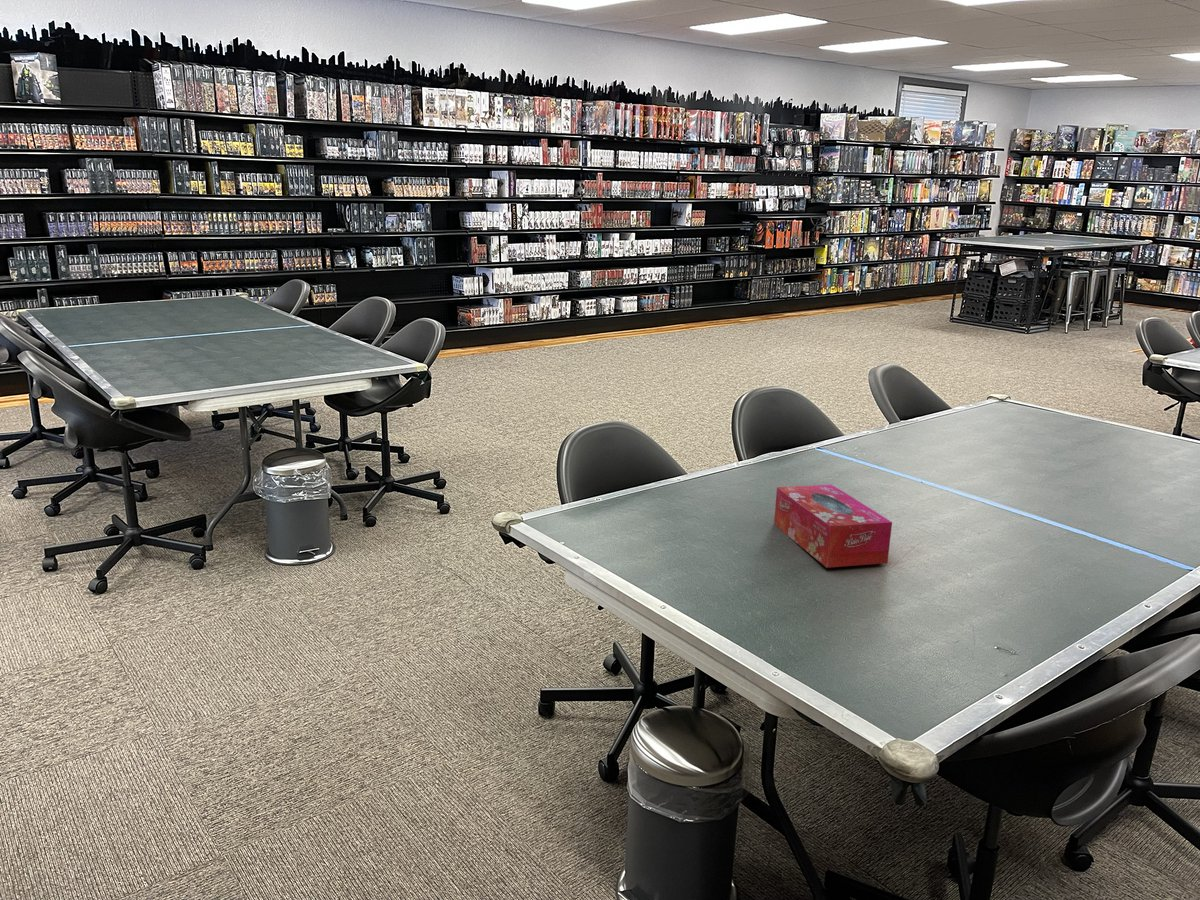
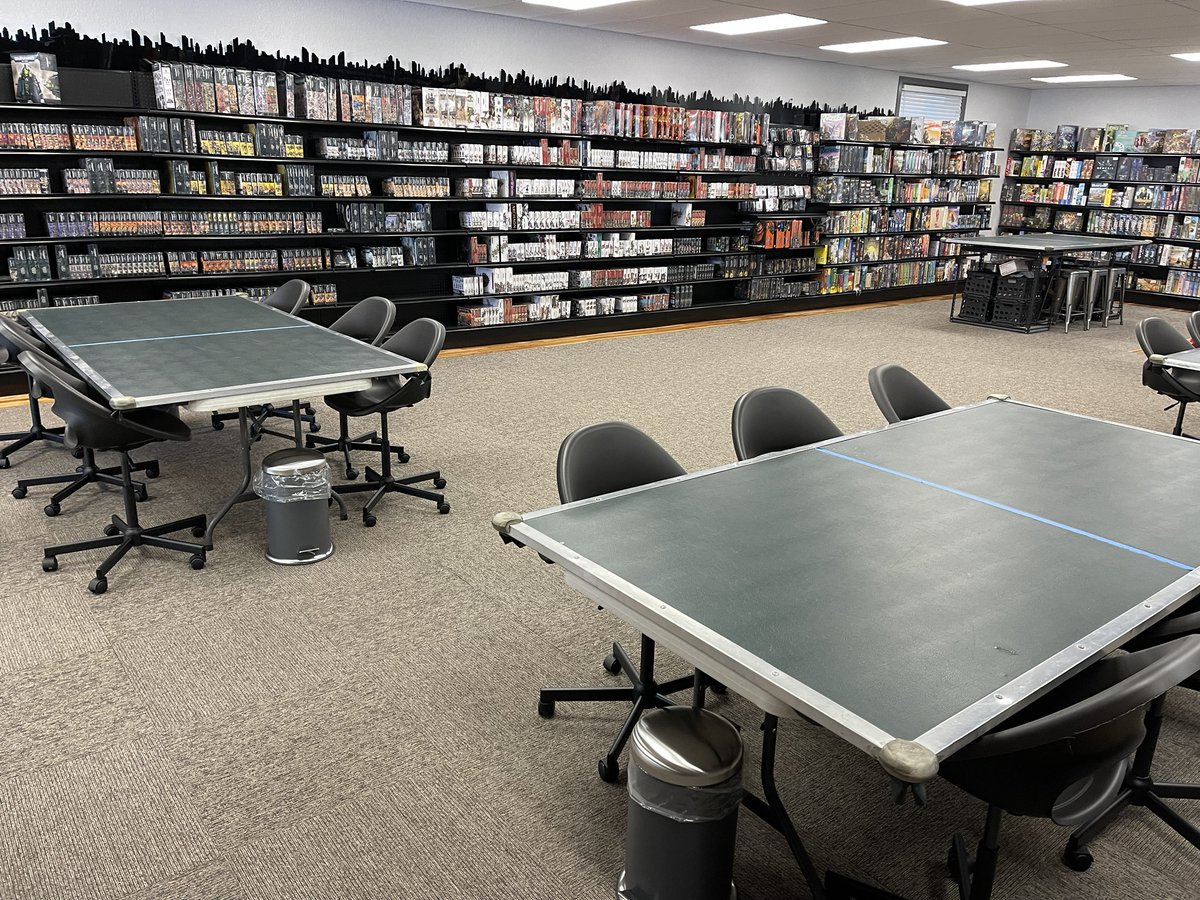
- tissue box (829, 523)
